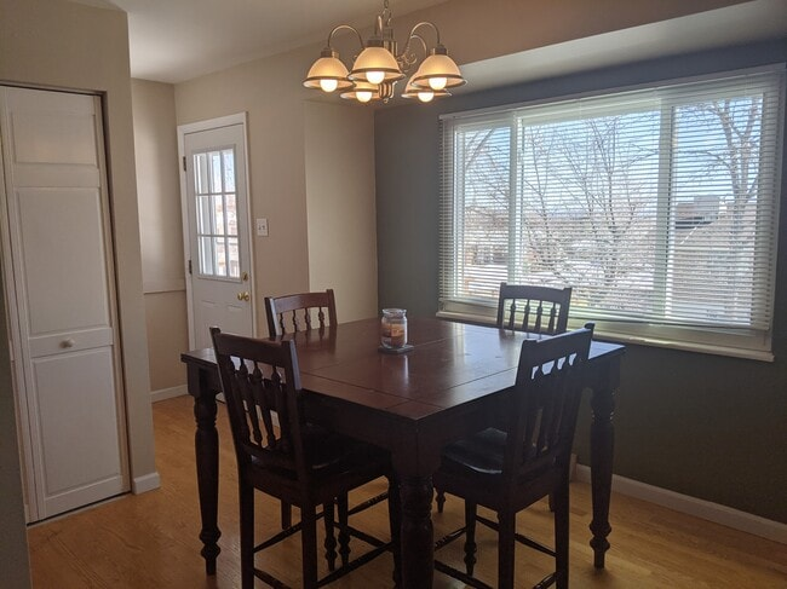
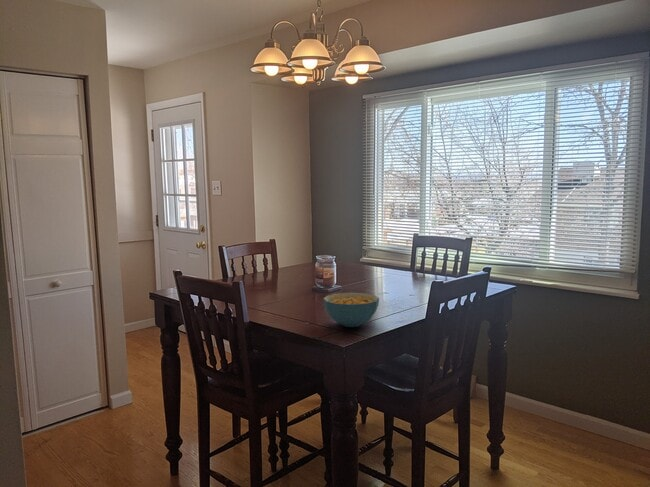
+ cereal bowl (351, 311)
